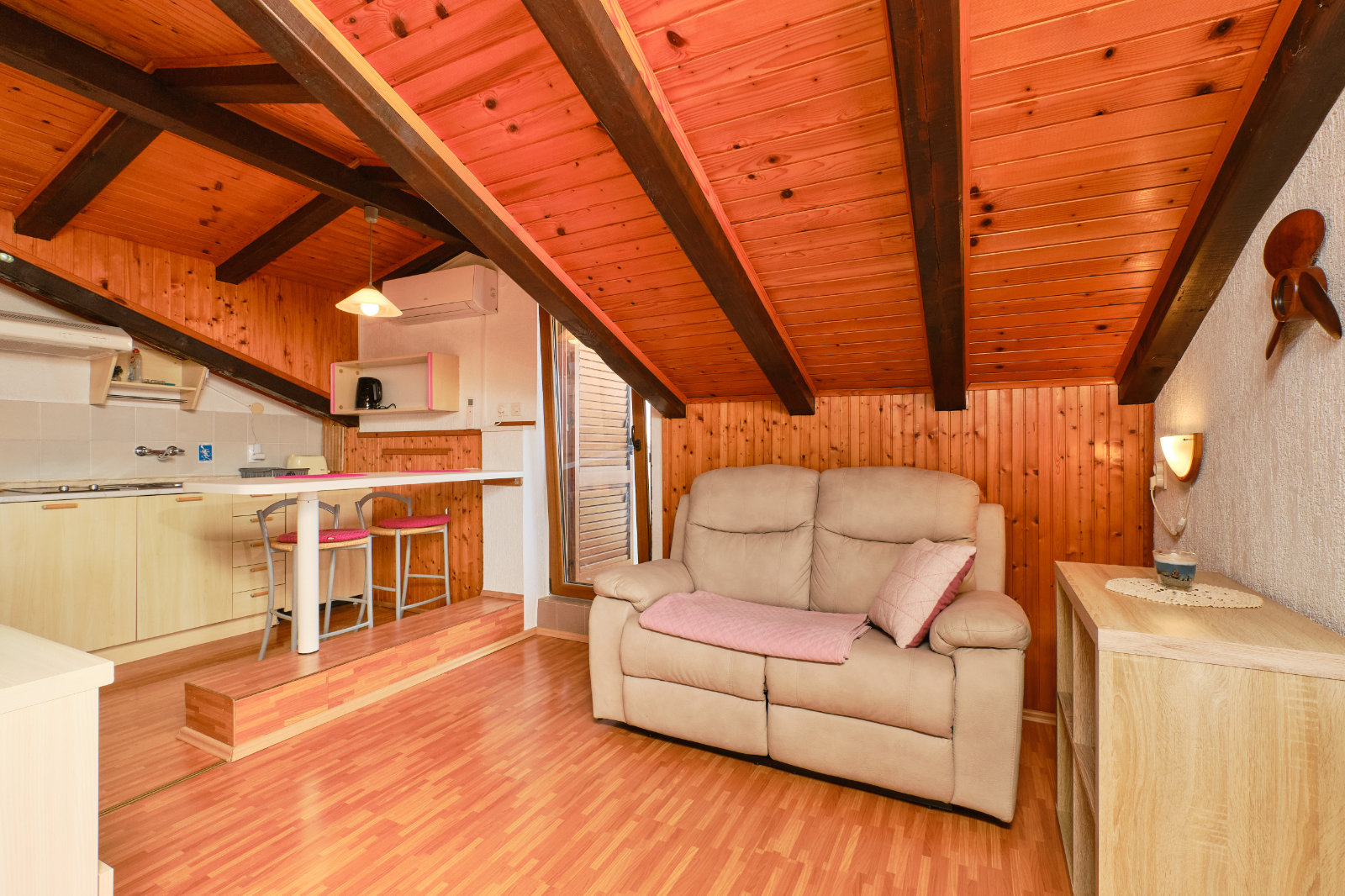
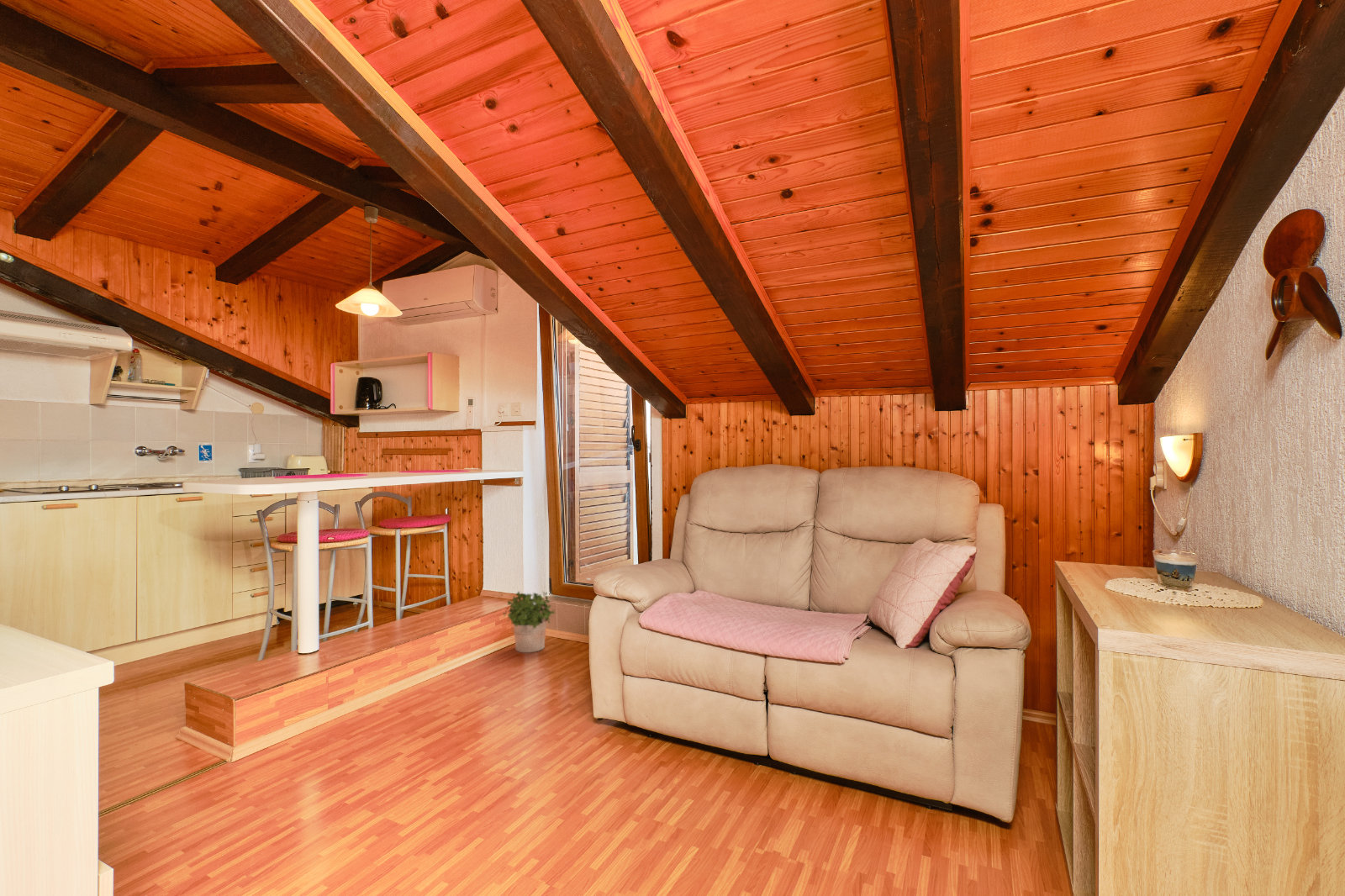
+ potted plant (530, 620)
